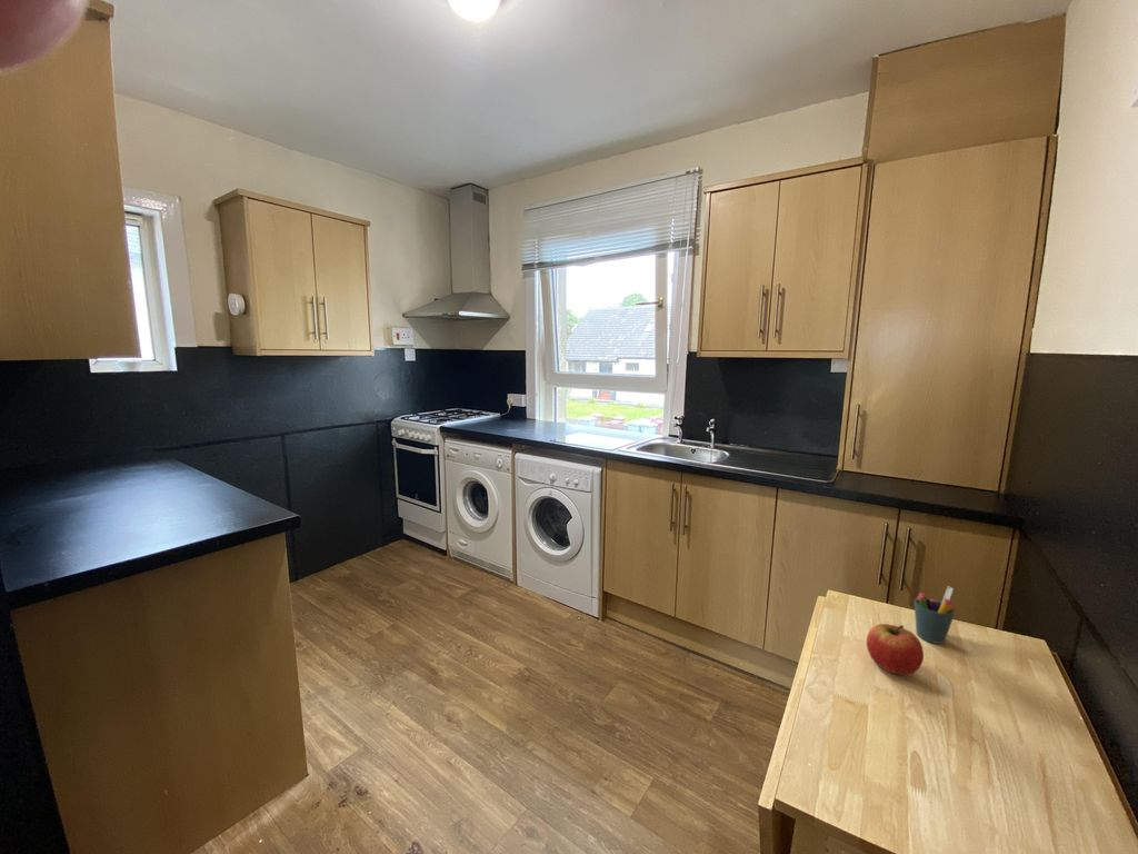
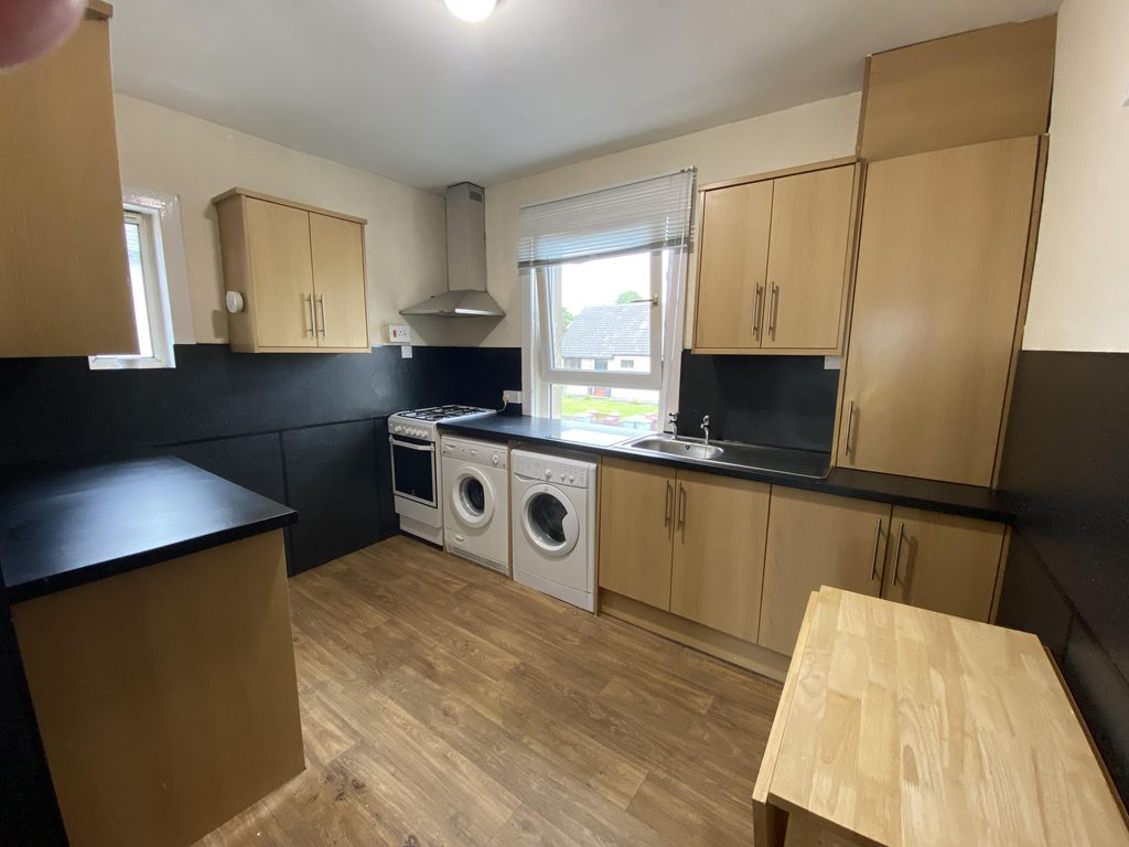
- apple (894, 646)
- pen holder (934, 613)
